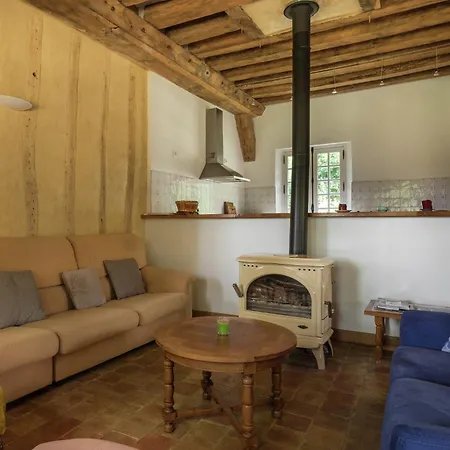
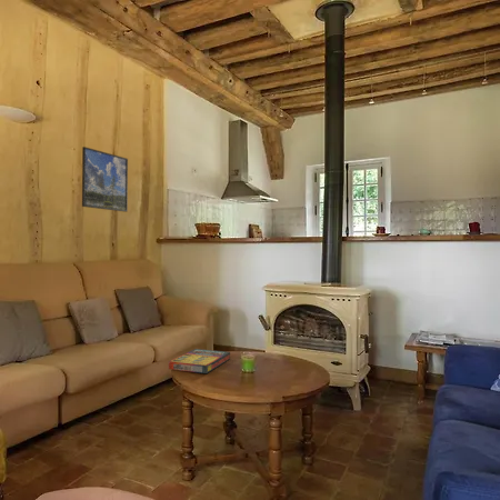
+ game compilation box (200, 360)
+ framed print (106, 181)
